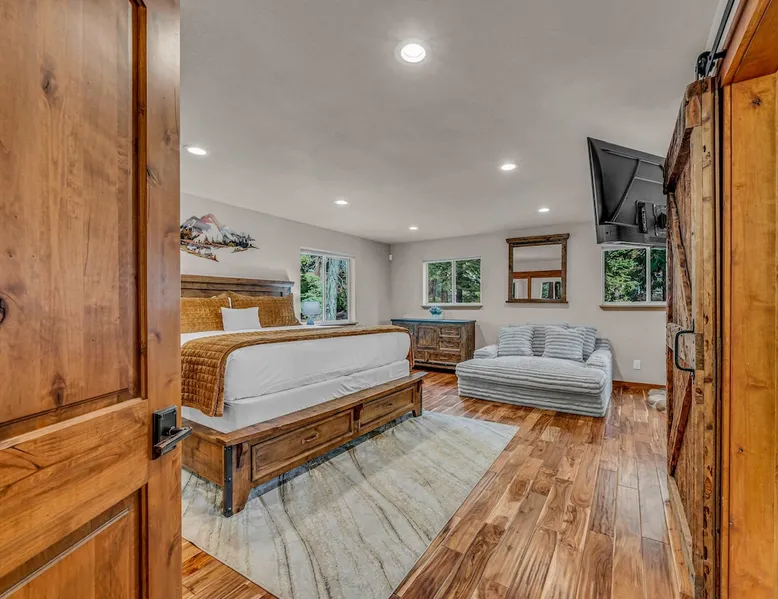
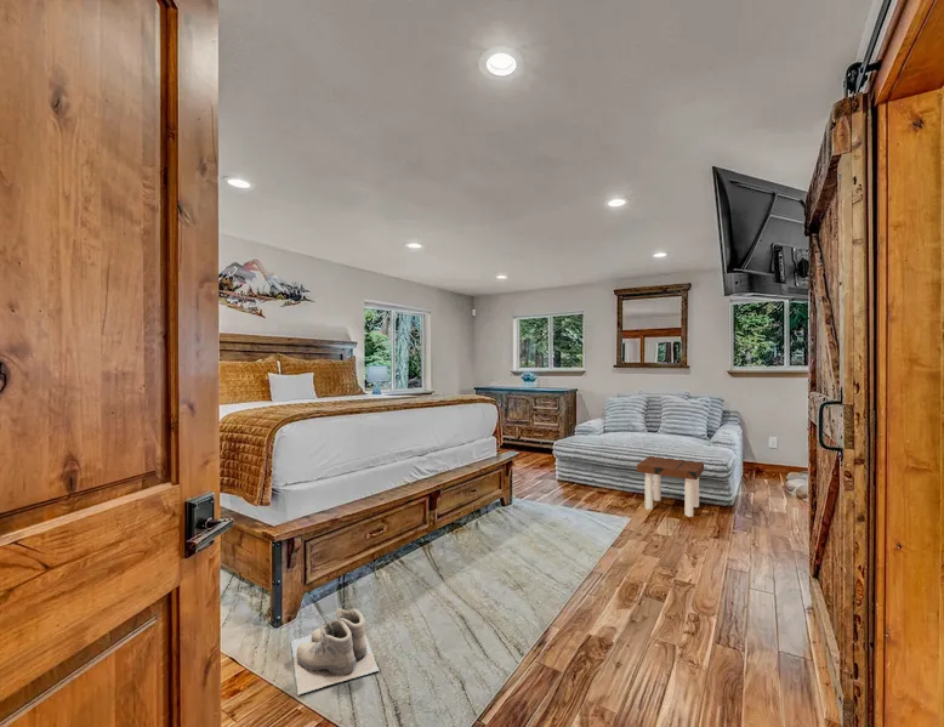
+ boots (332, 634)
+ side table (671, 476)
